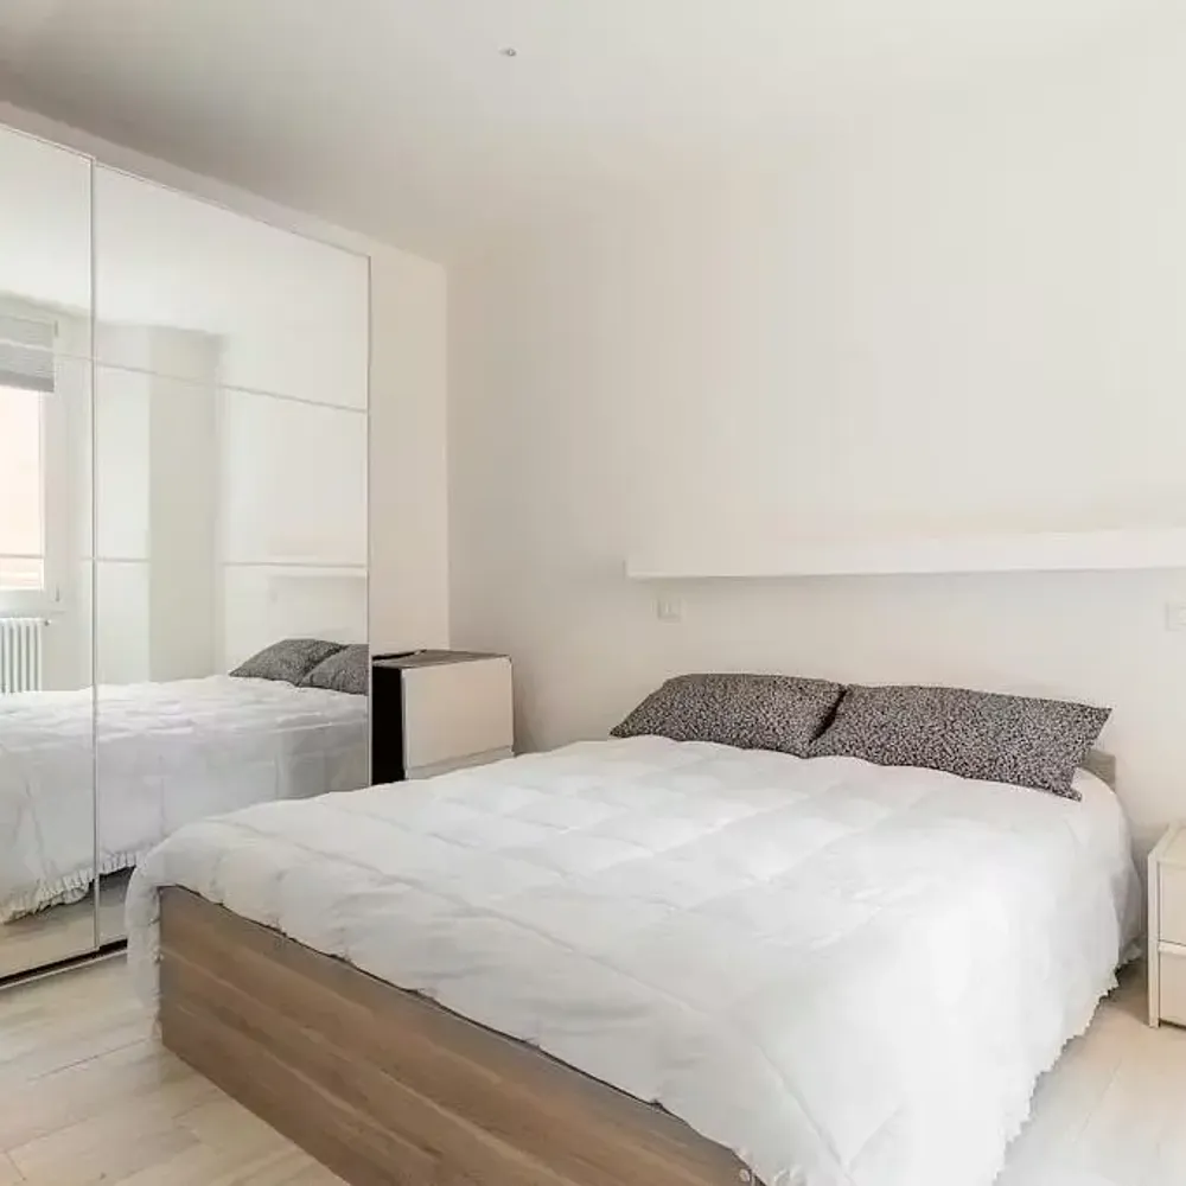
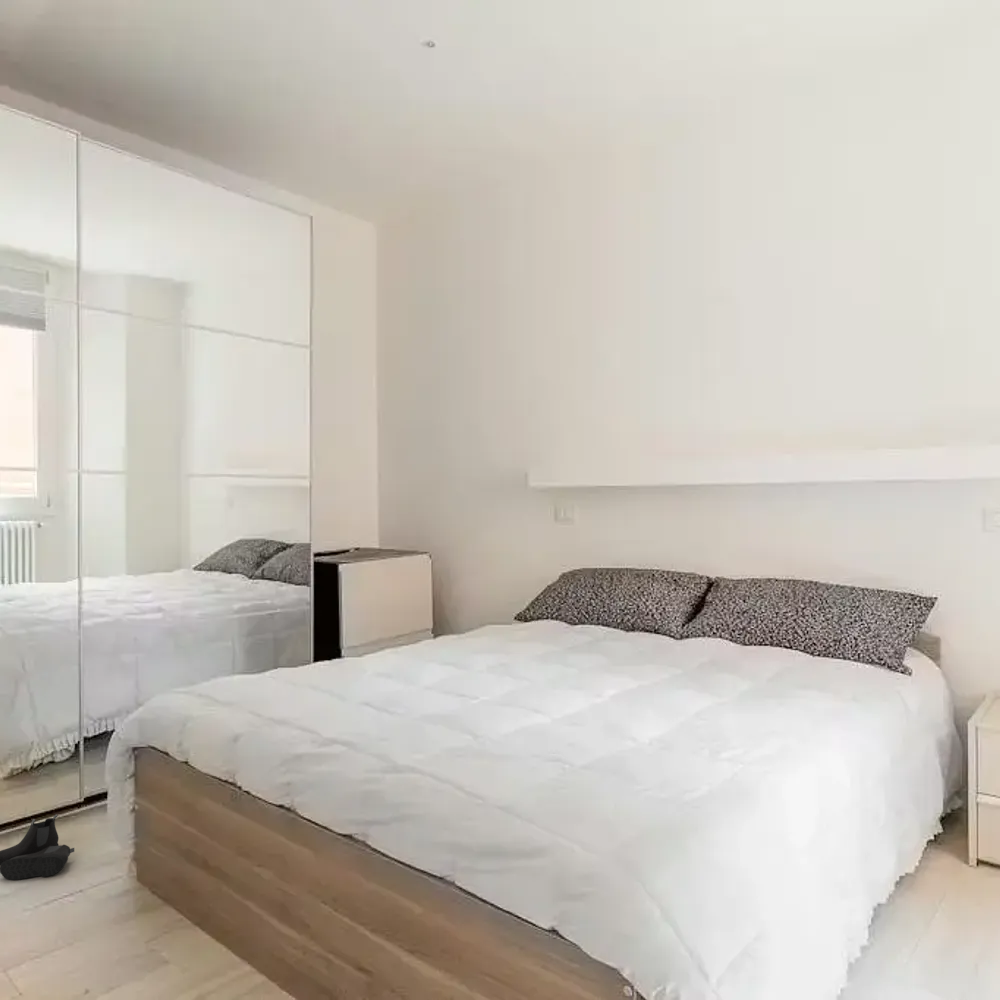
+ boots (37, 847)
